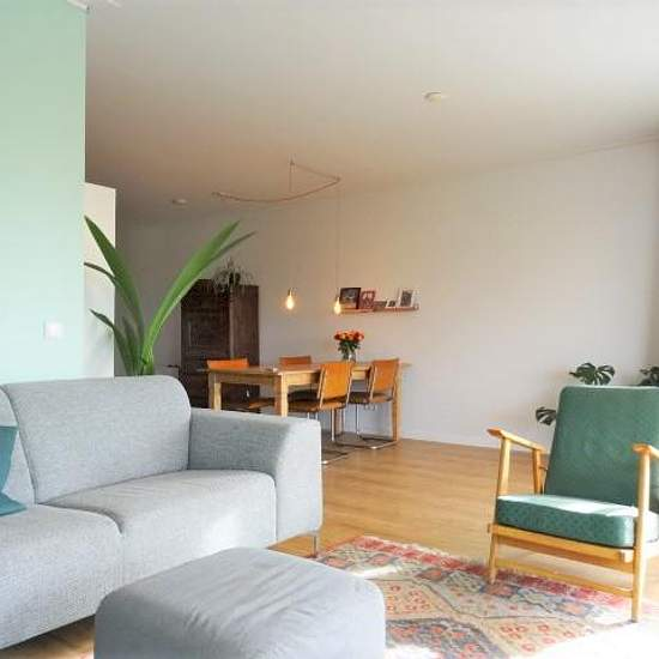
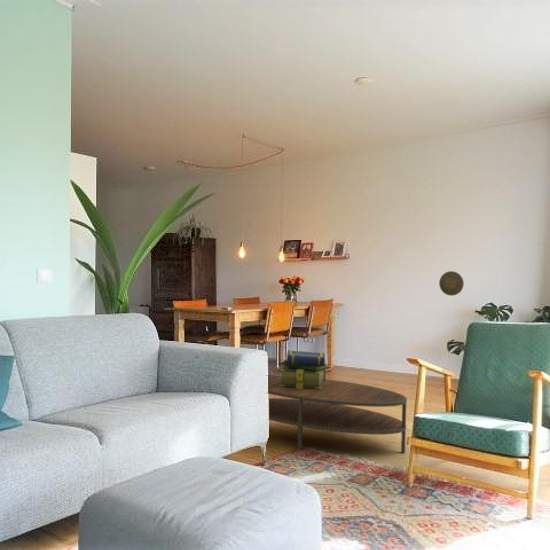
+ coffee table (319, 413)
+ decorative plate (451, 283)
+ stack of books (304, 368)
